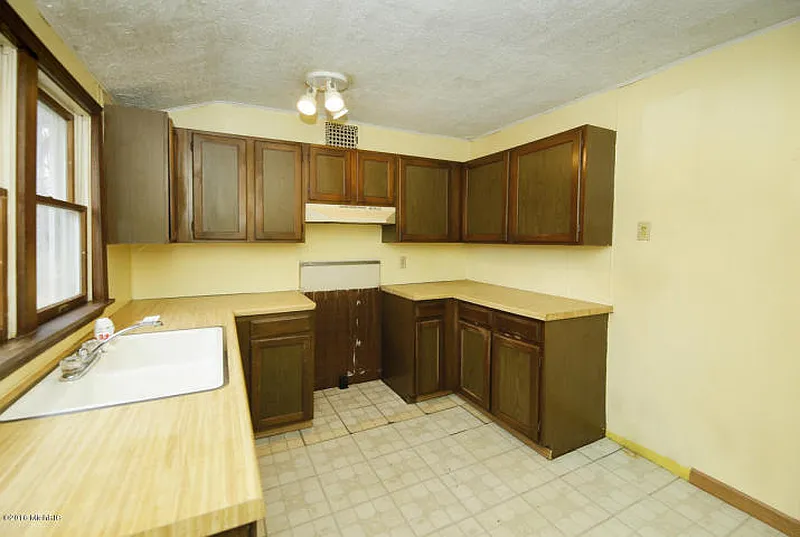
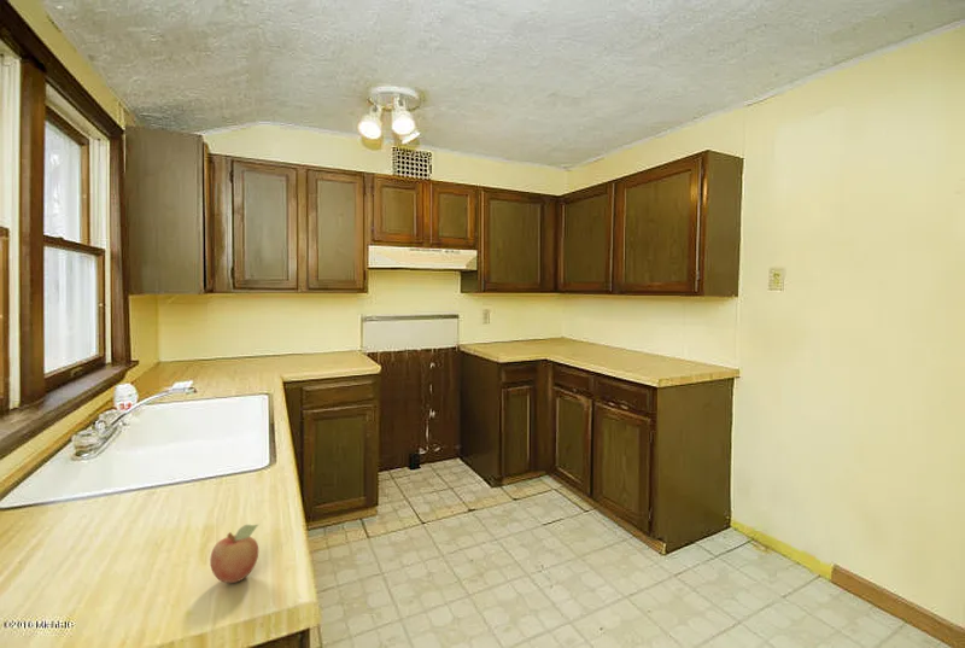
+ fruit (235, 554)
